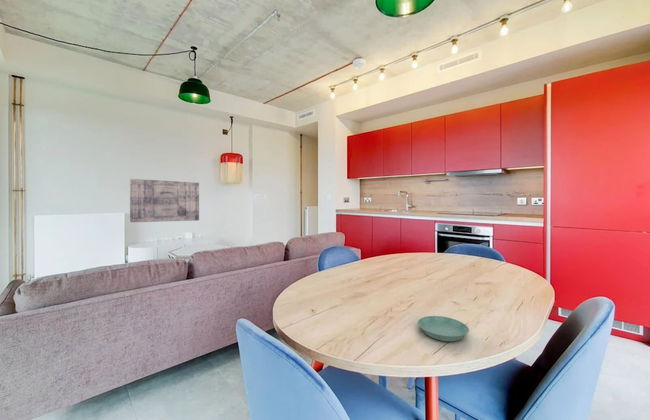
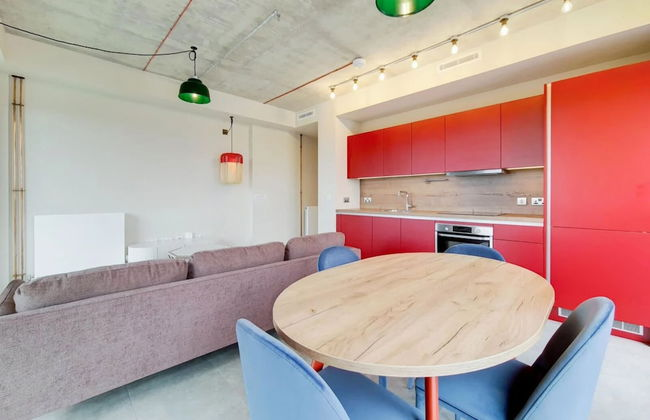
- saucer (442, 329)
- wall art (166, 201)
